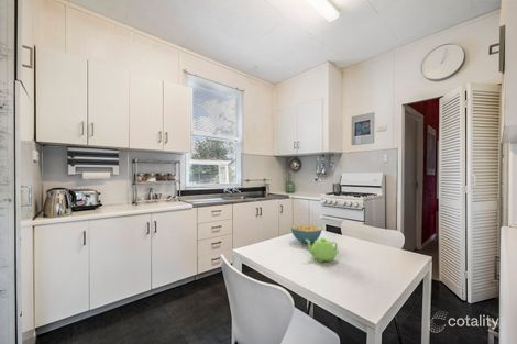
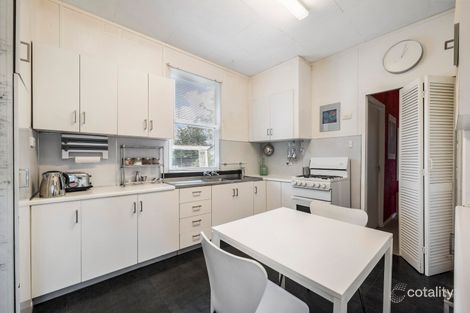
- cereal bowl (306, 234)
- teapot (321, 248)
